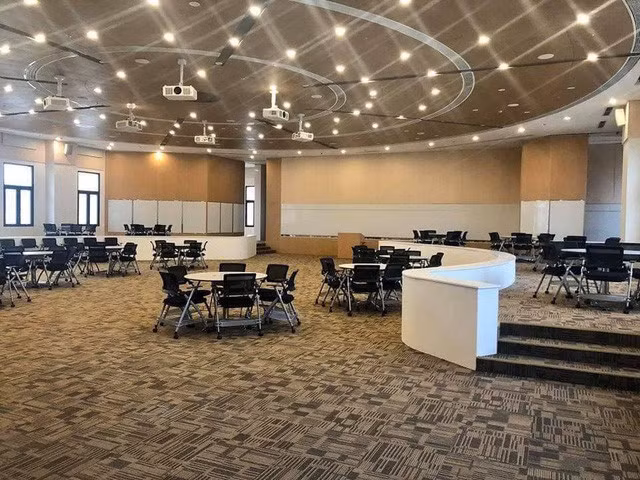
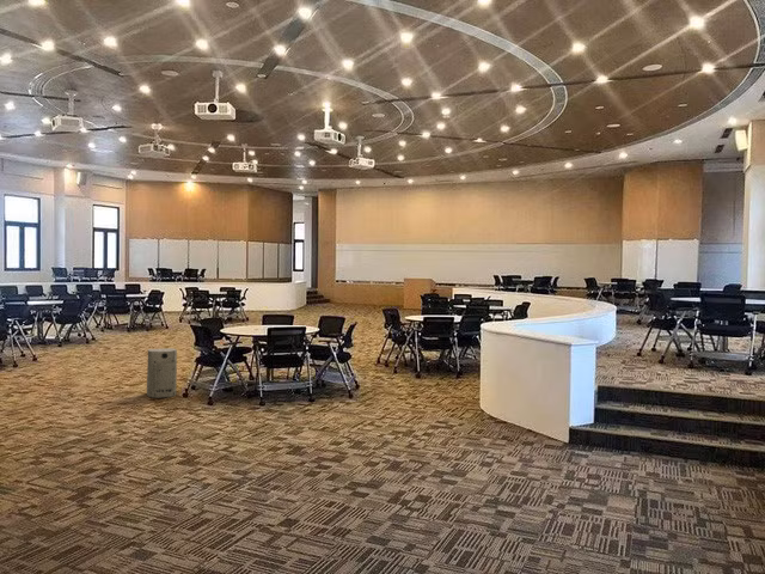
+ fan (161, 372)
